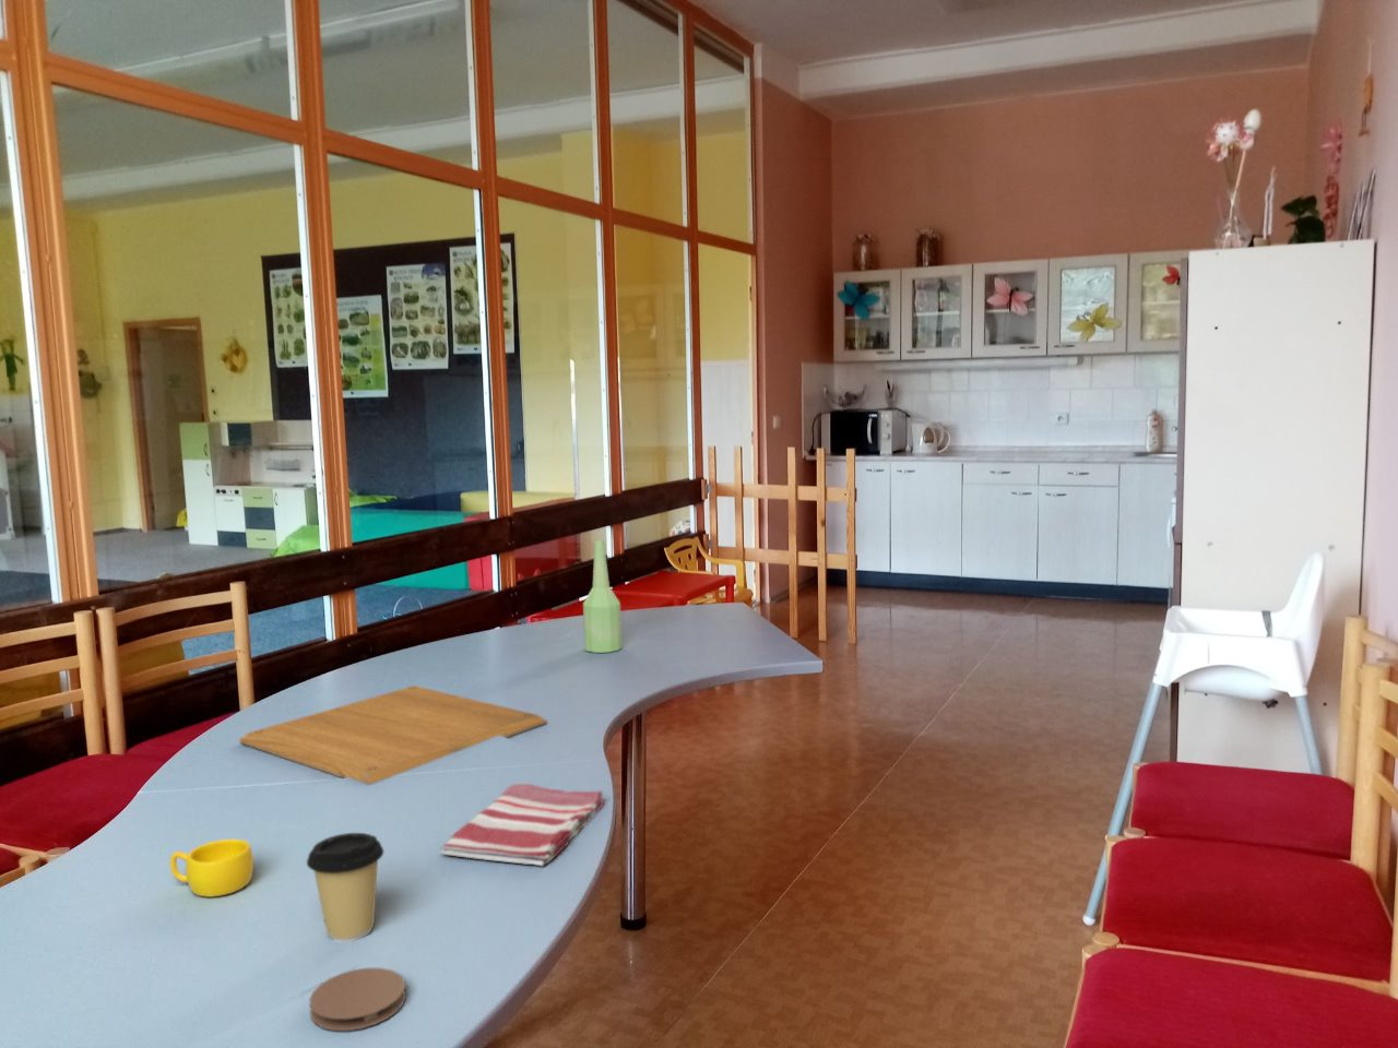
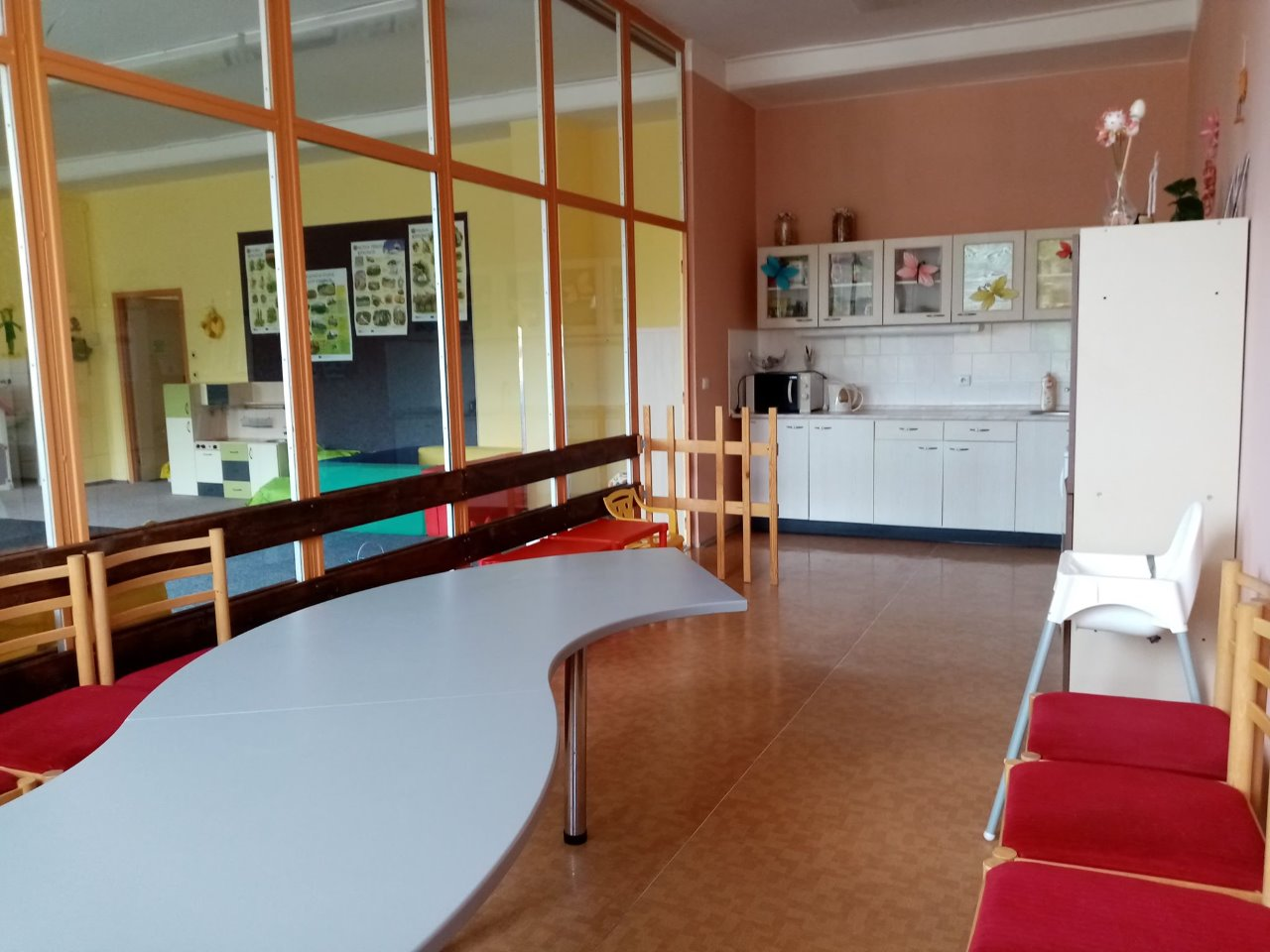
- chopping board (395, 727)
- dish towel (526, 821)
- cup (209, 867)
- bottle (601, 593)
- coffee cup (348, 887)
- coaster (357, 997)
